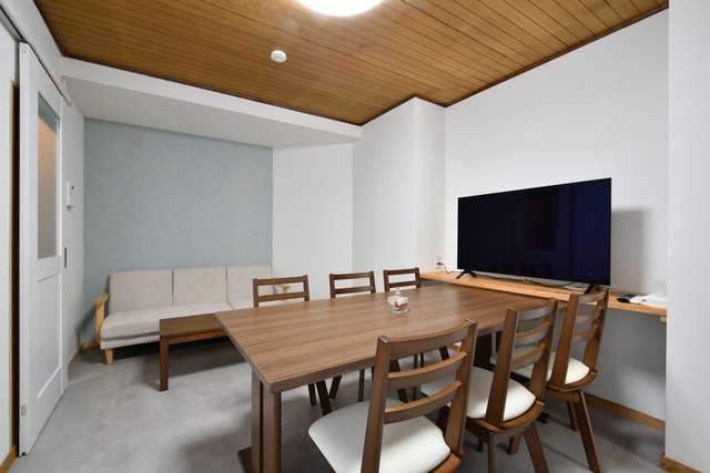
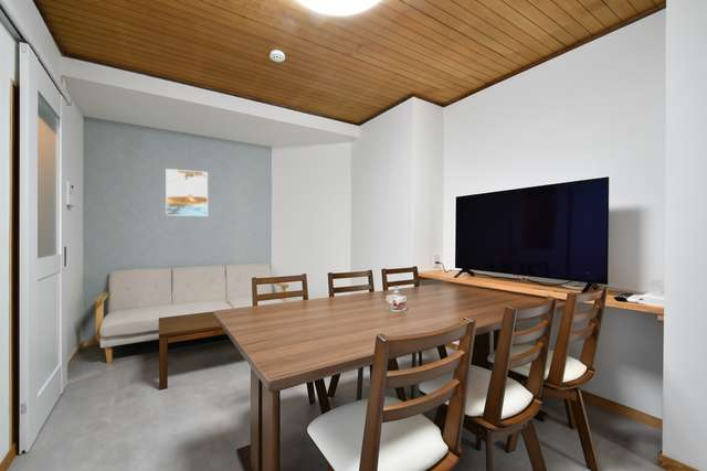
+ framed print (187, 193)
